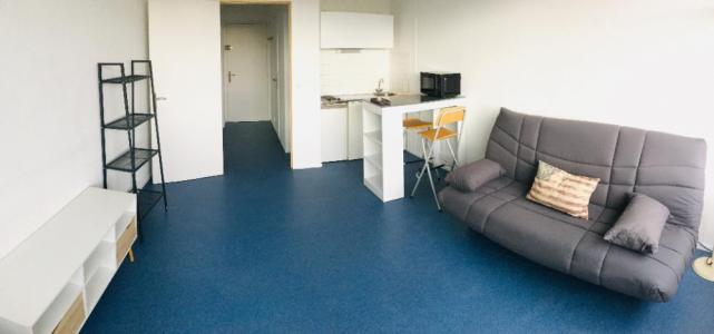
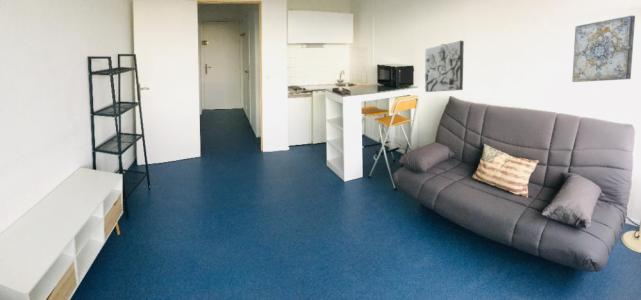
+ wall art (601, 51)
+ relief panel (441, 67)
